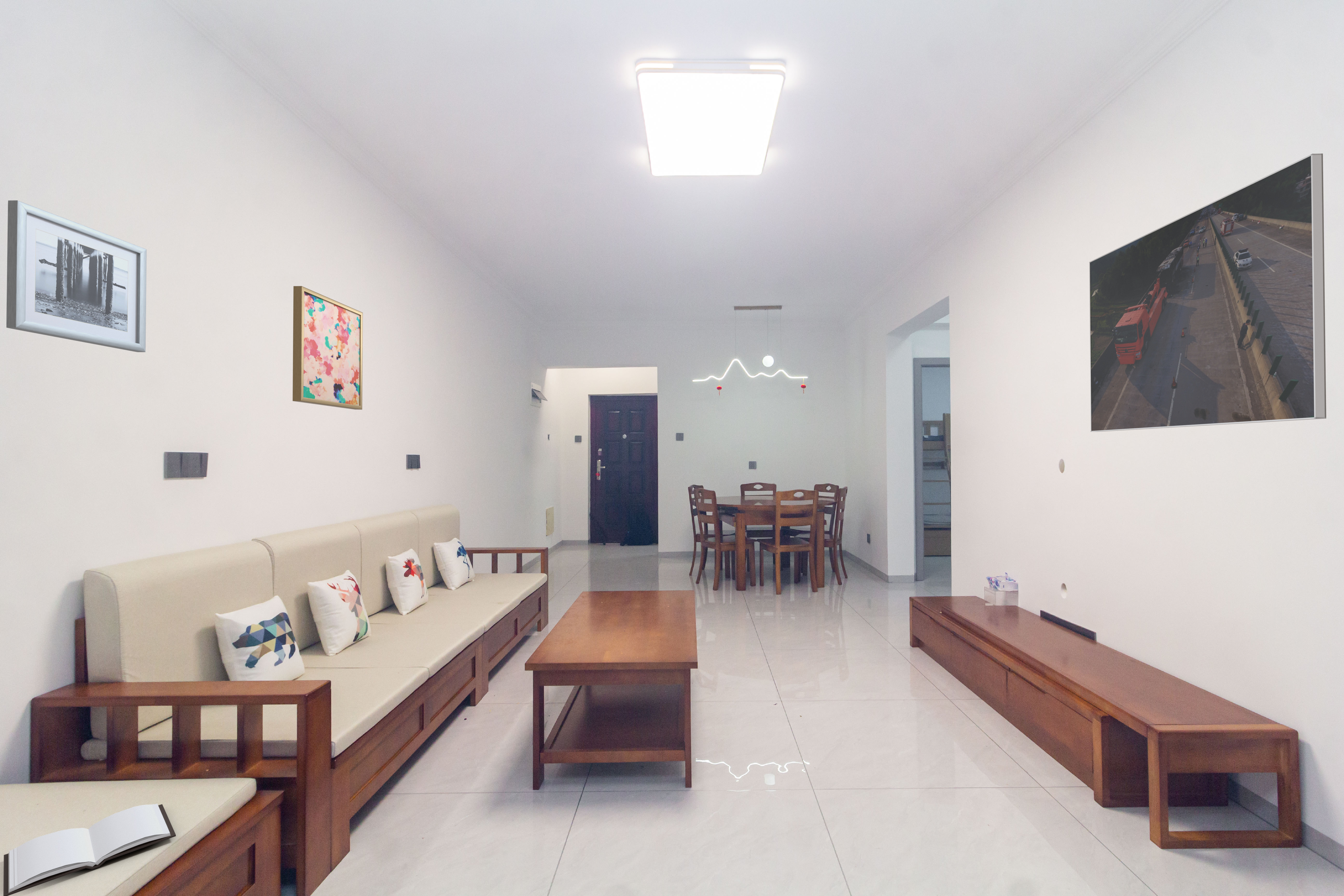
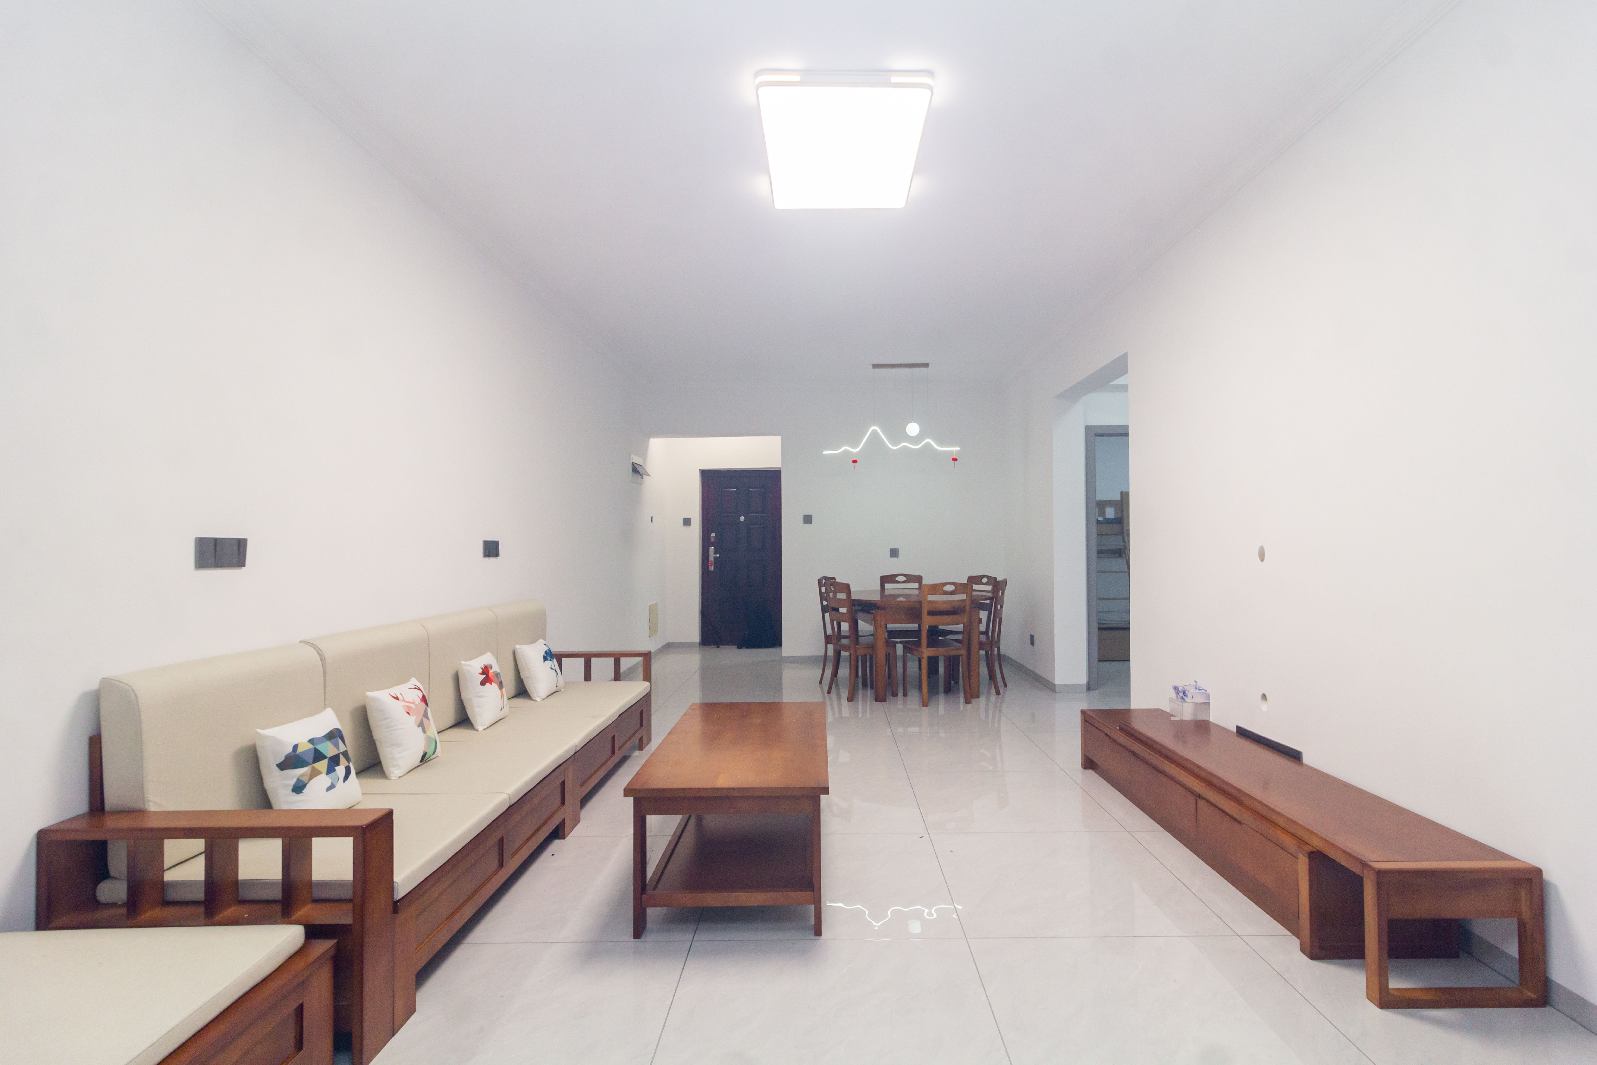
- wall art (84, 284)
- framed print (1181, 323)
- wall art (330, 353)
- book (92, 843)
